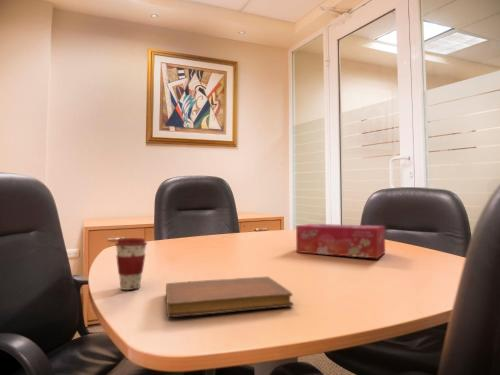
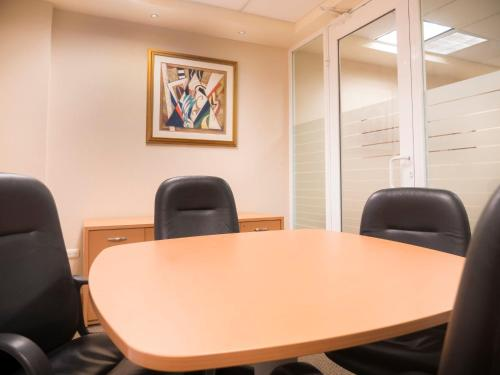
- coffee cup (131, 262)
- tissue box (340, 239)
- notebook (225, 293)
